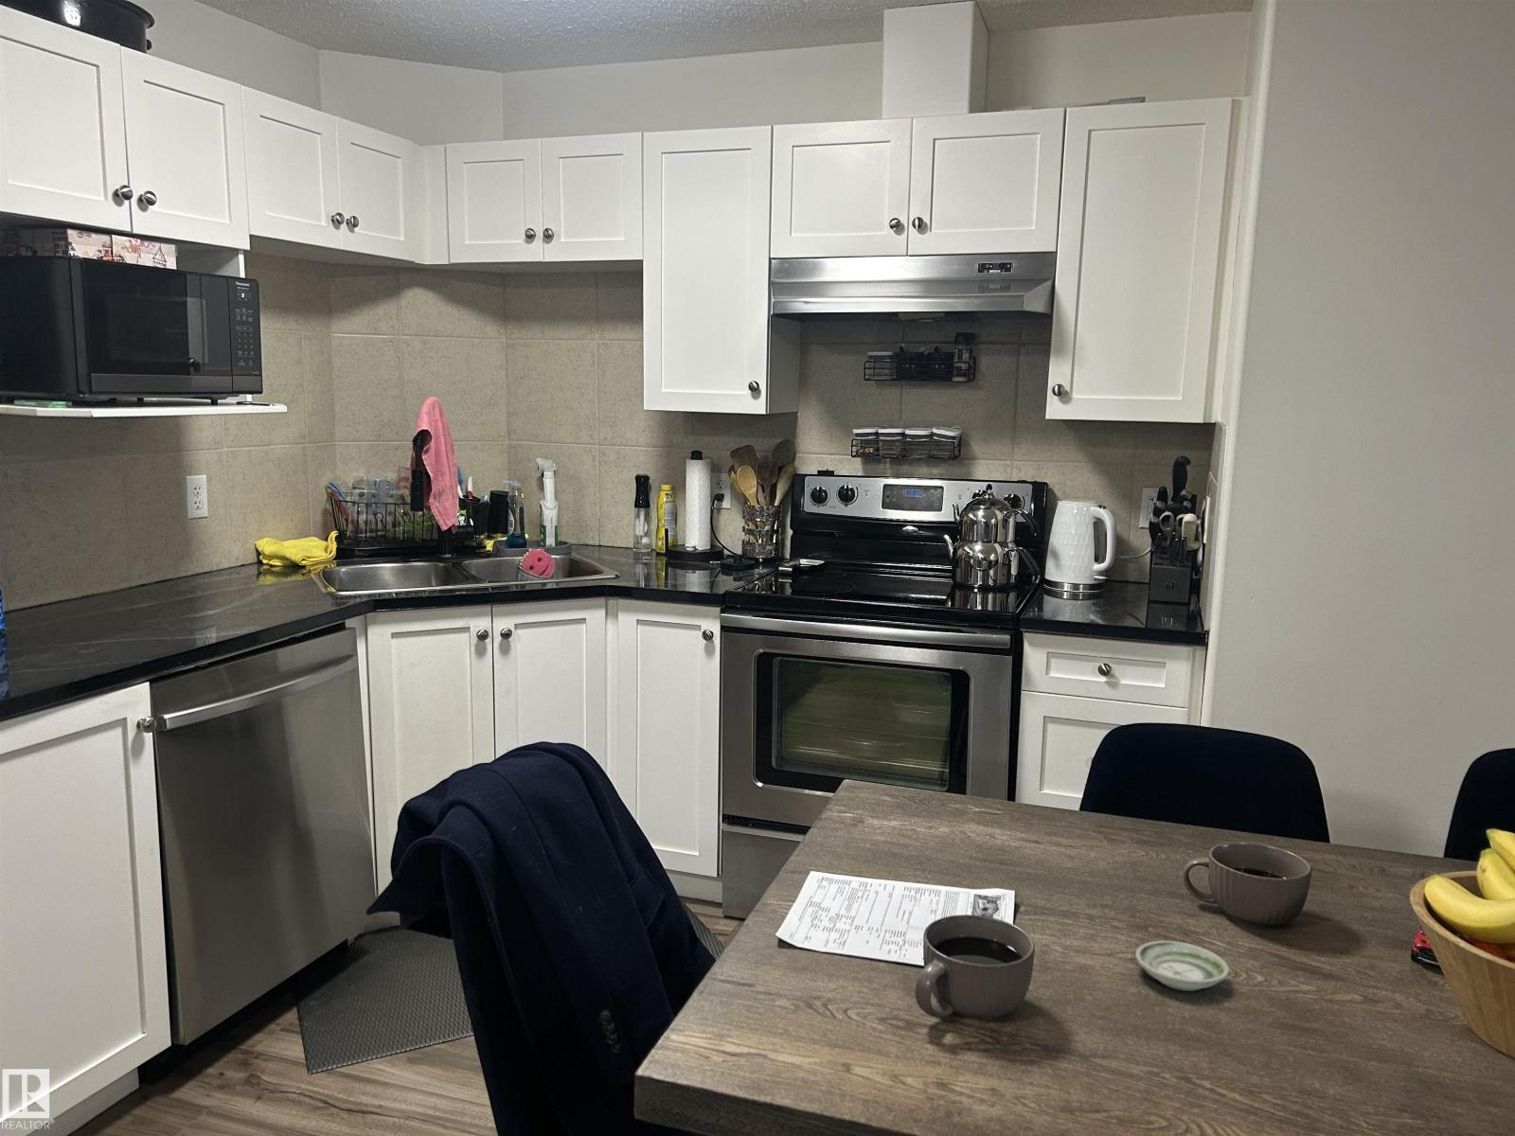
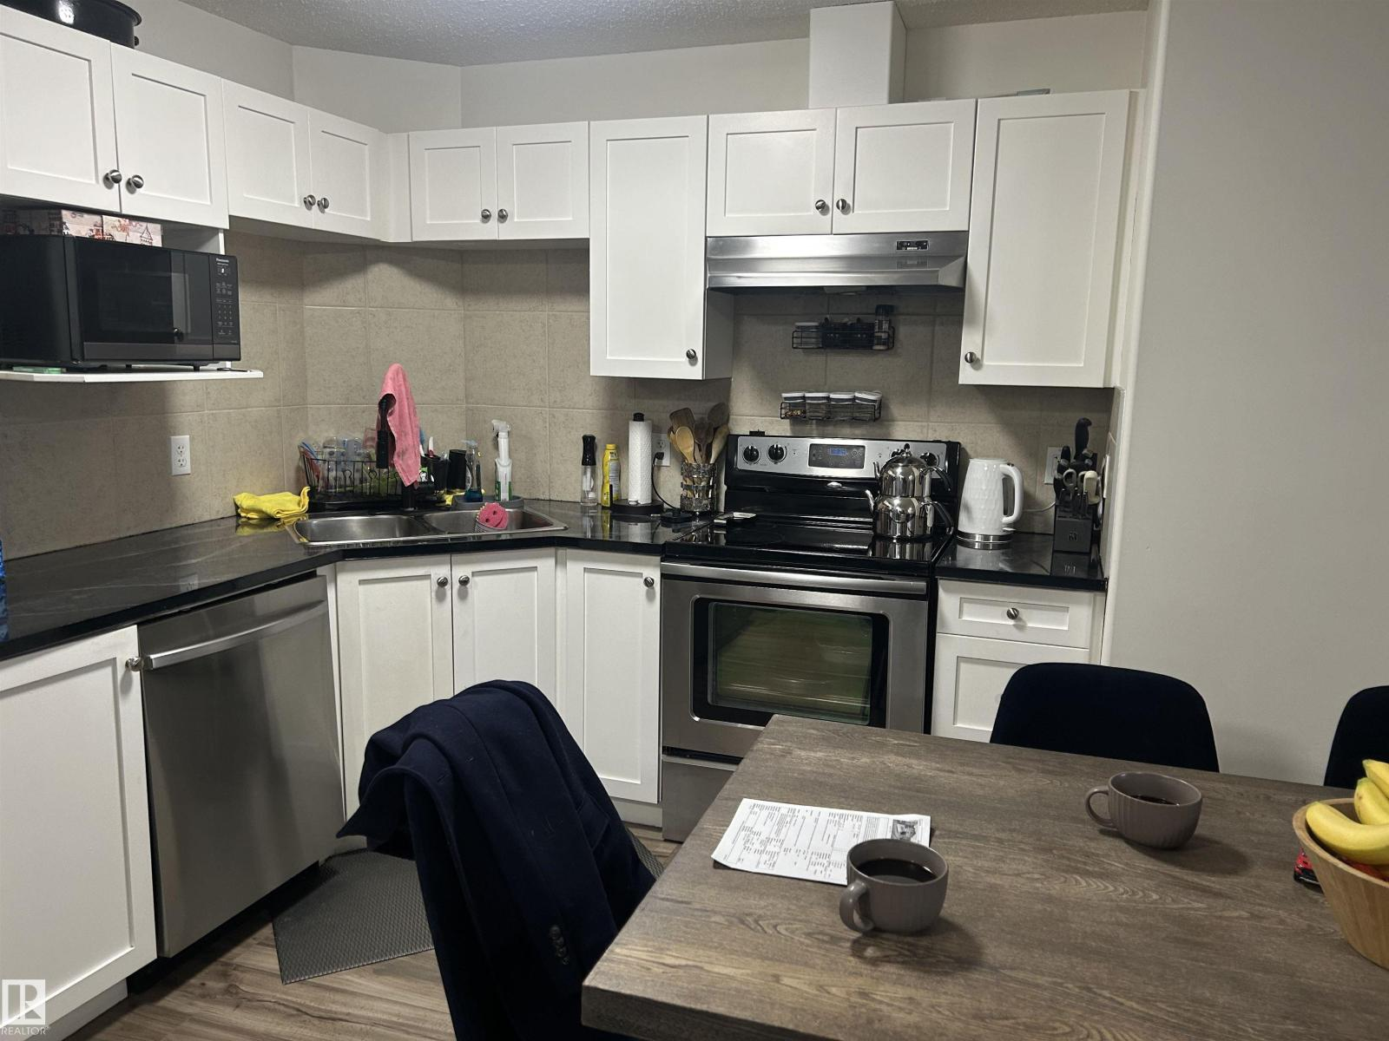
- saucer (1181, 969)
